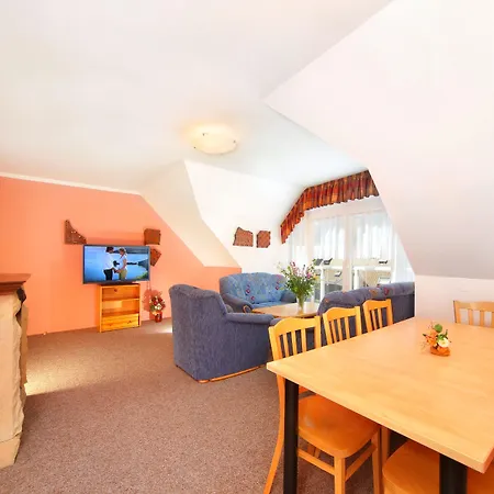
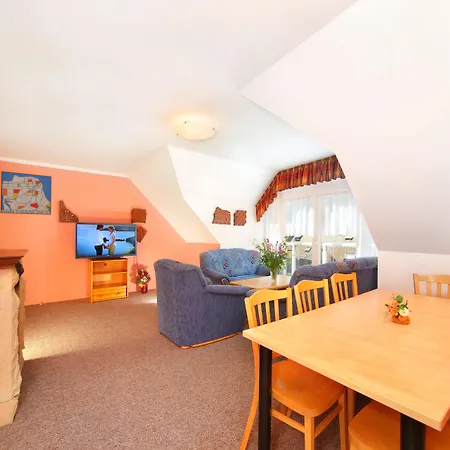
+ wall art (27, 193)
